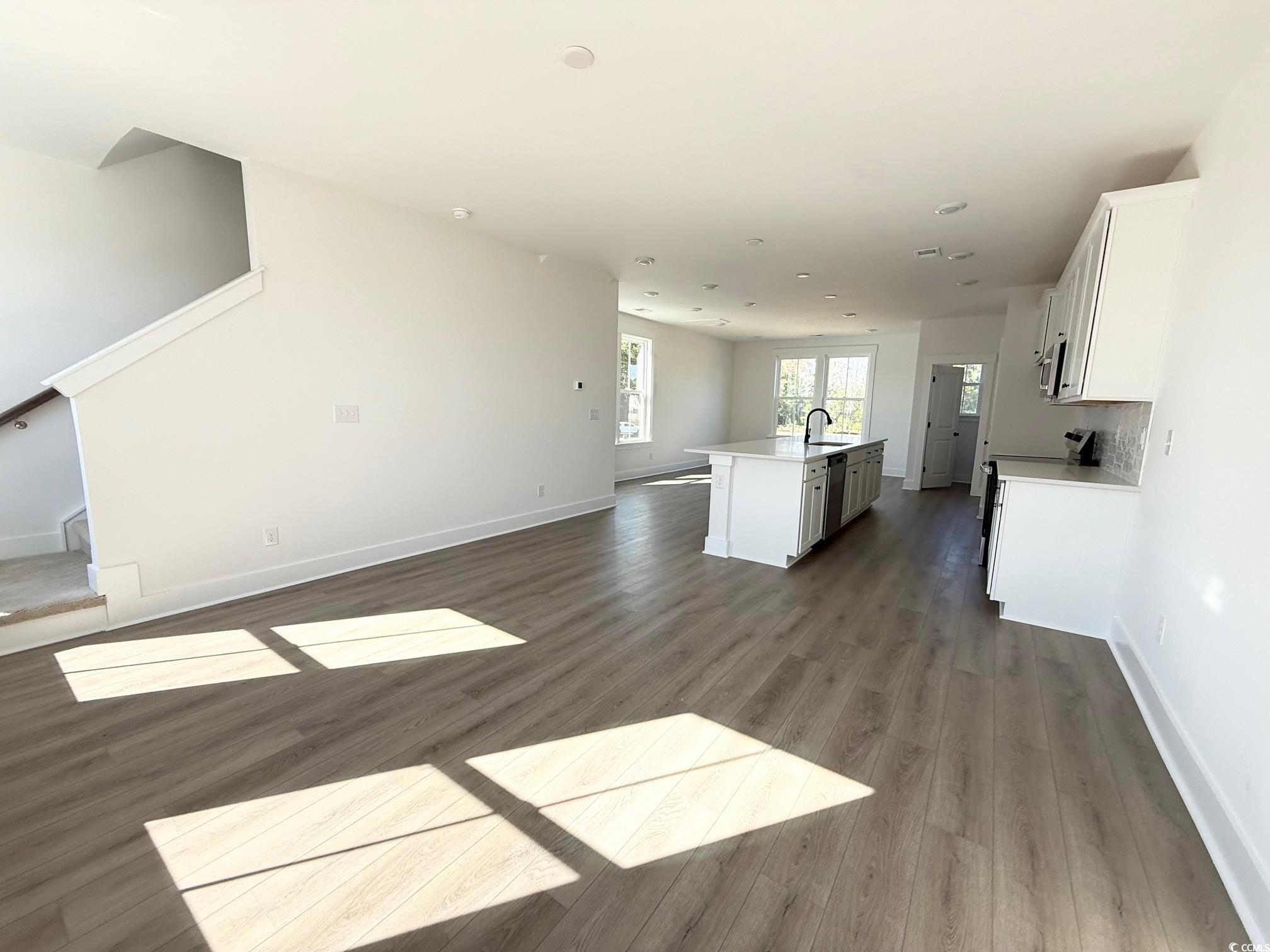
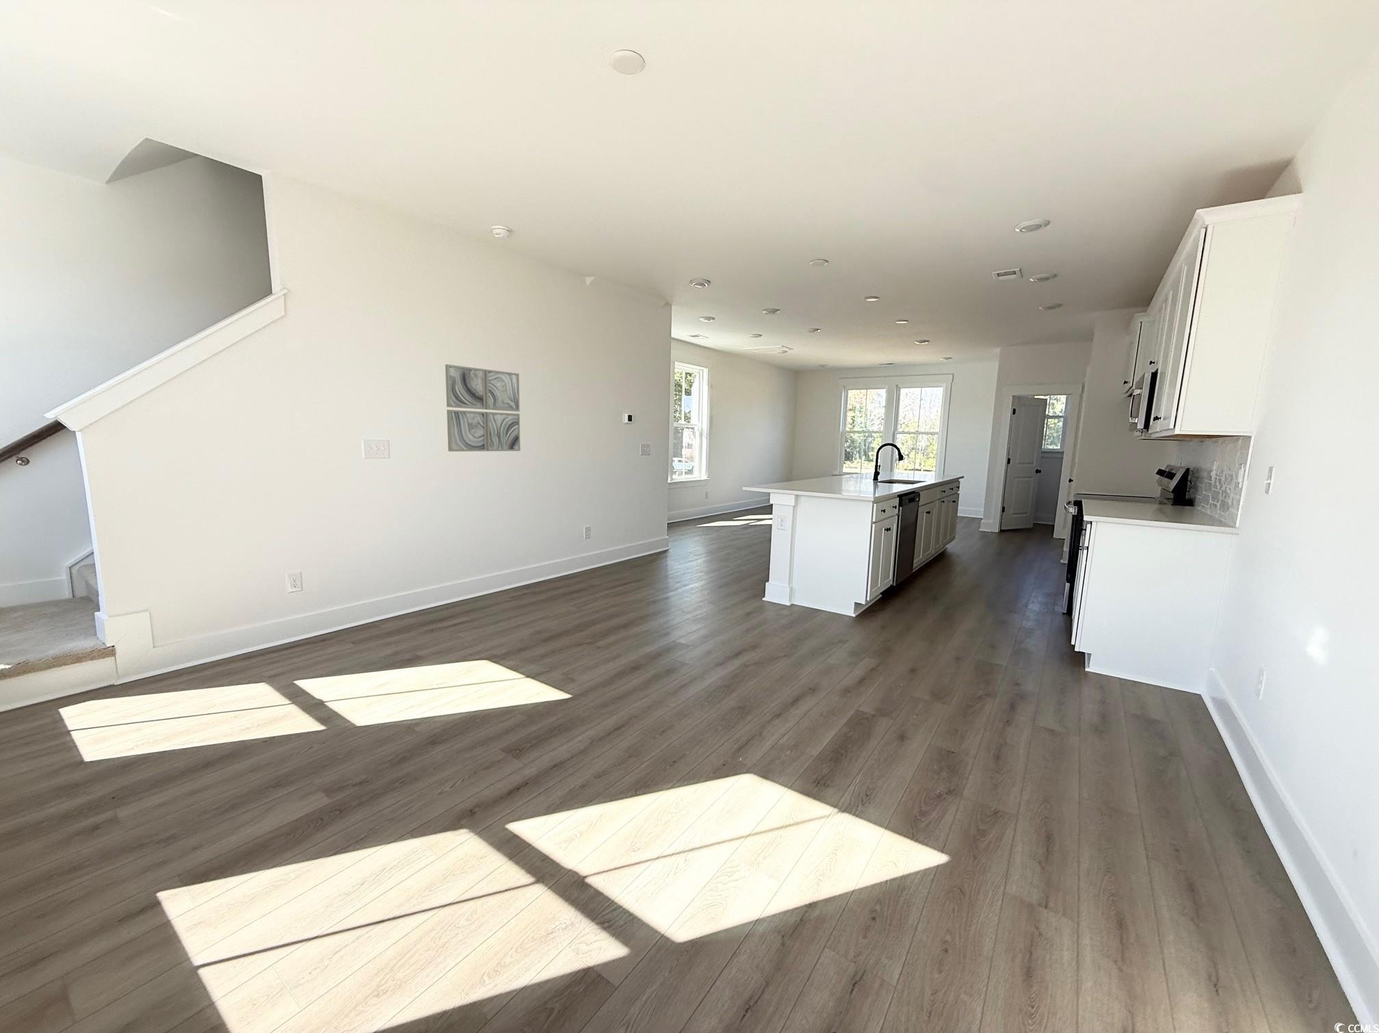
+ wall art (485, 409)
